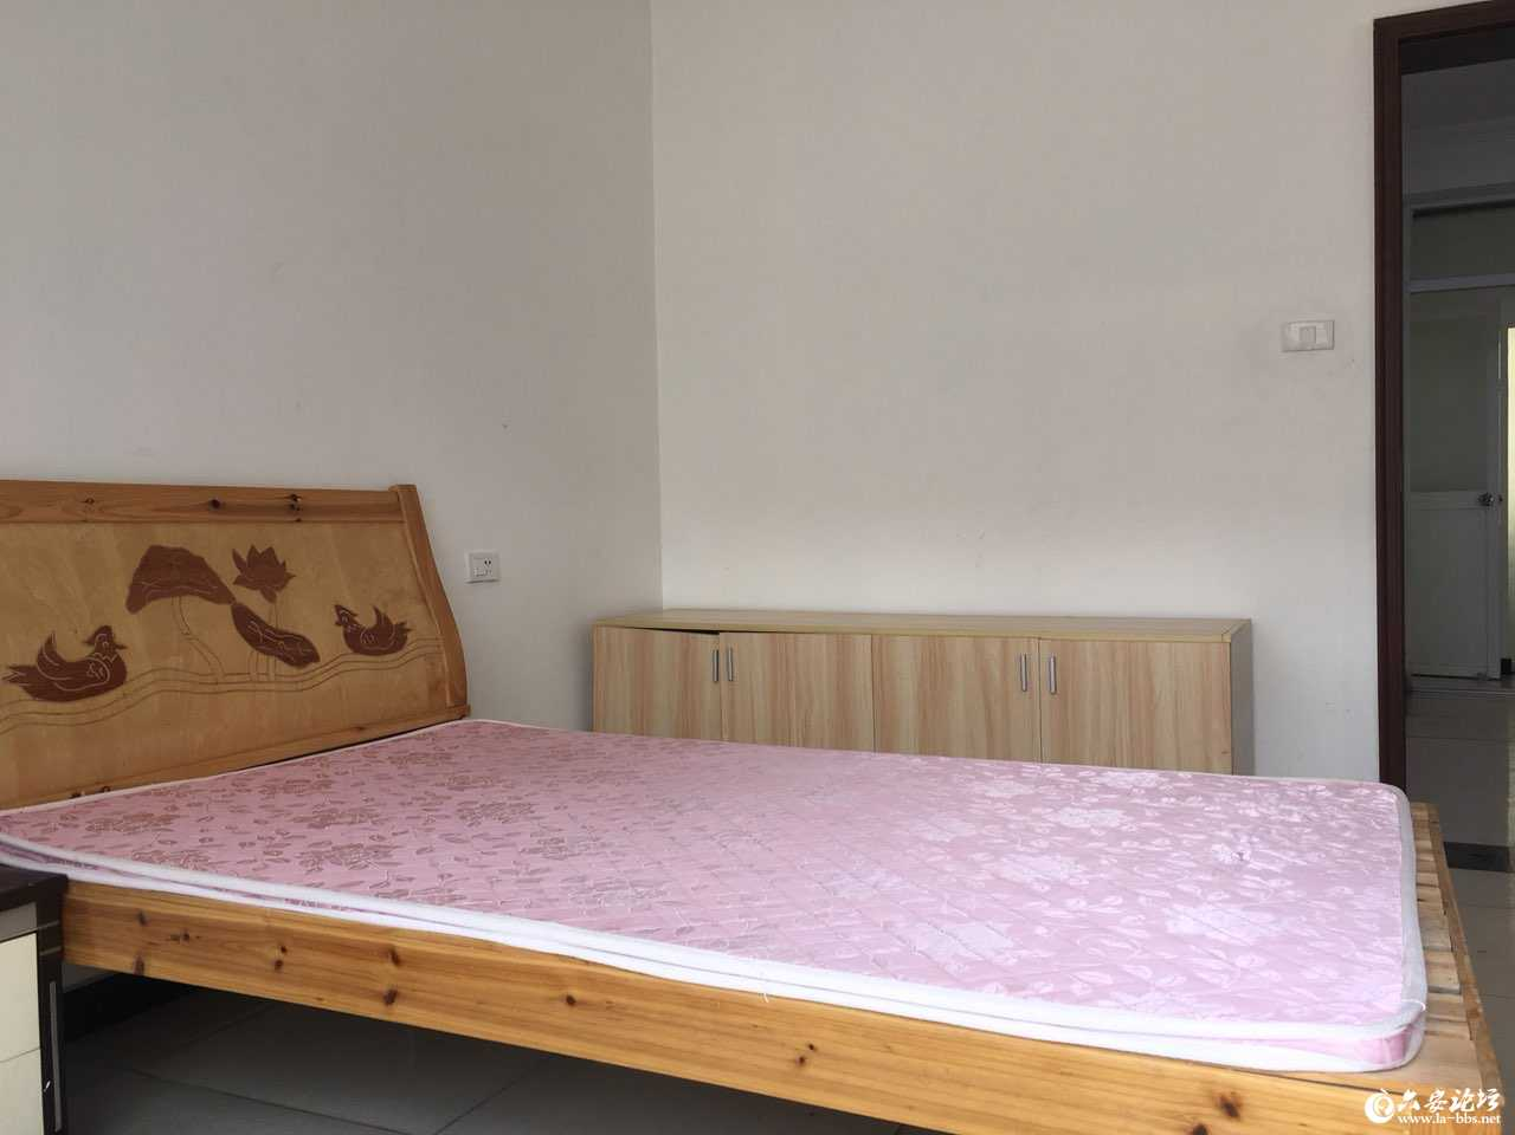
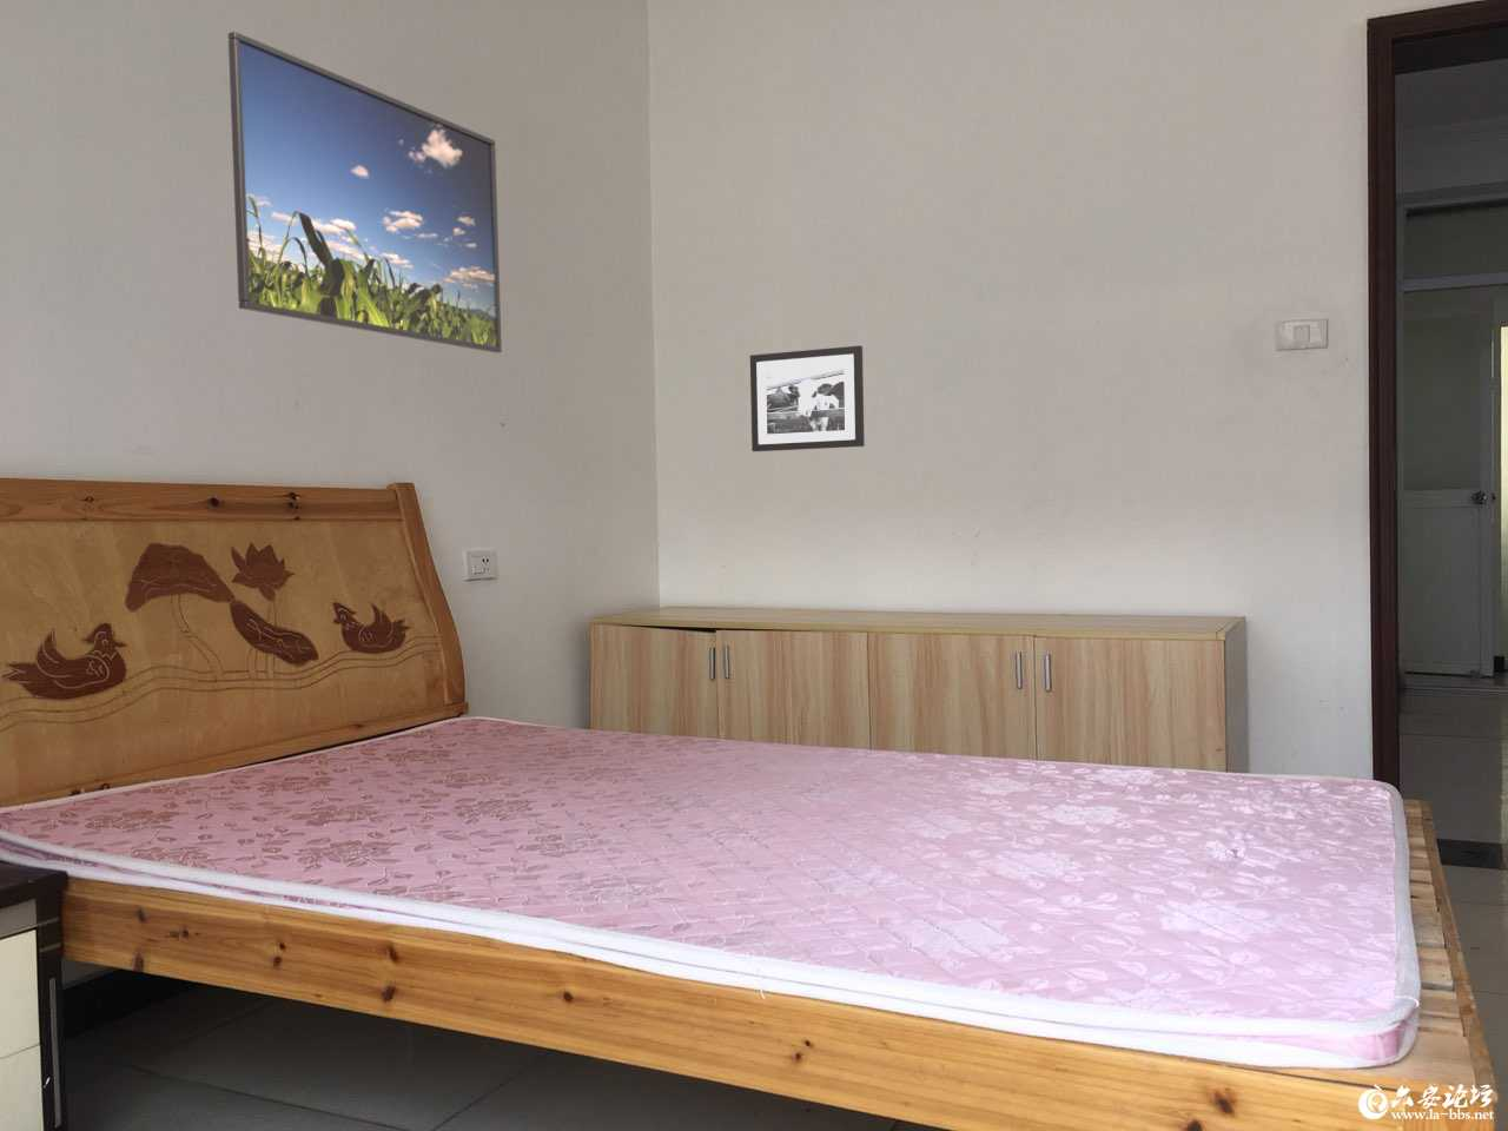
+ picture frame (806, 399)
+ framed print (382, 213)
